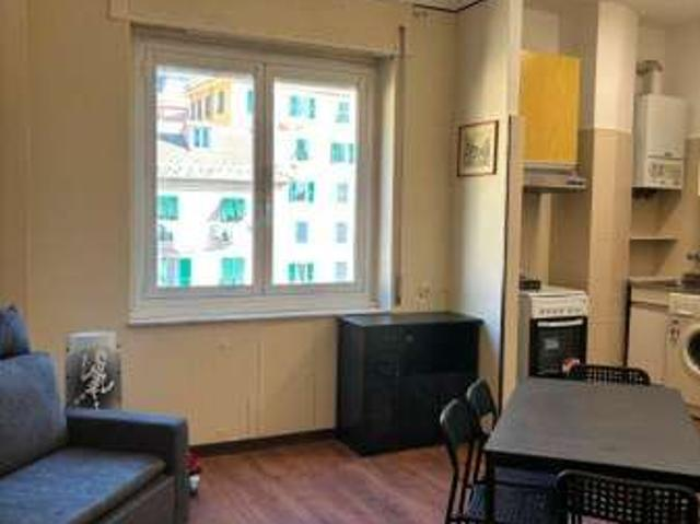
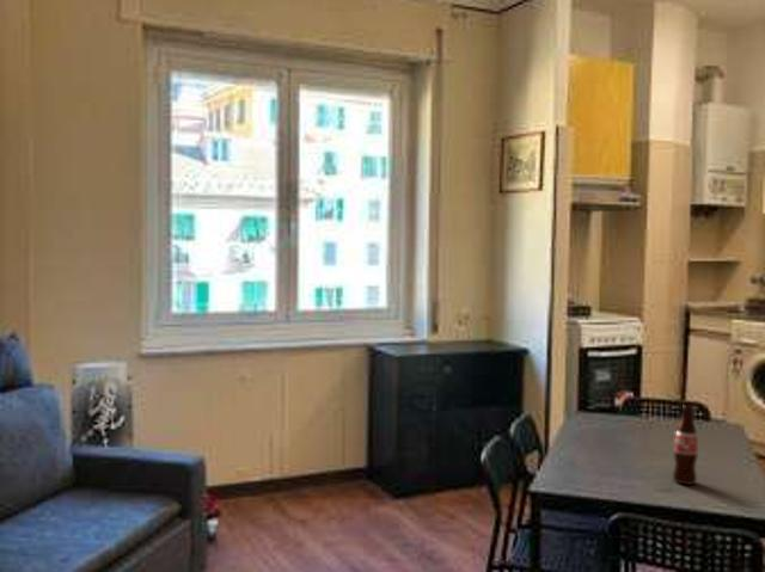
+ bottle (686, 443)
